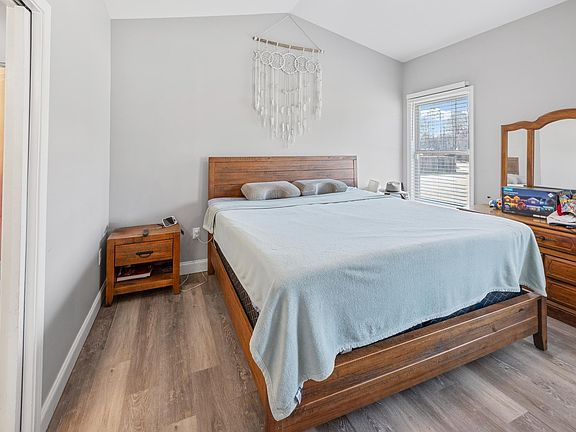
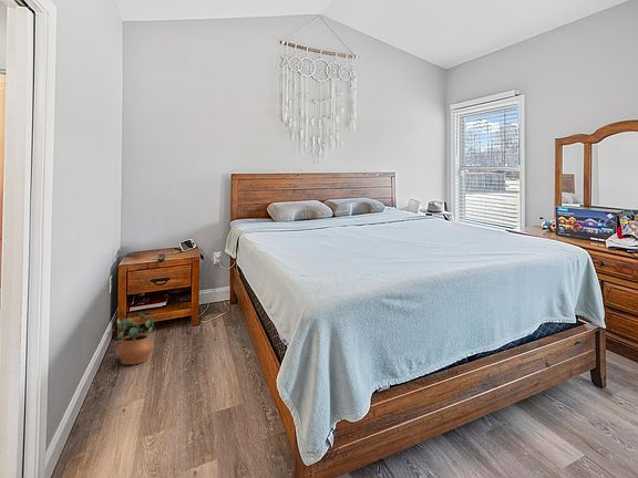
+ potted plant (130, 337)
